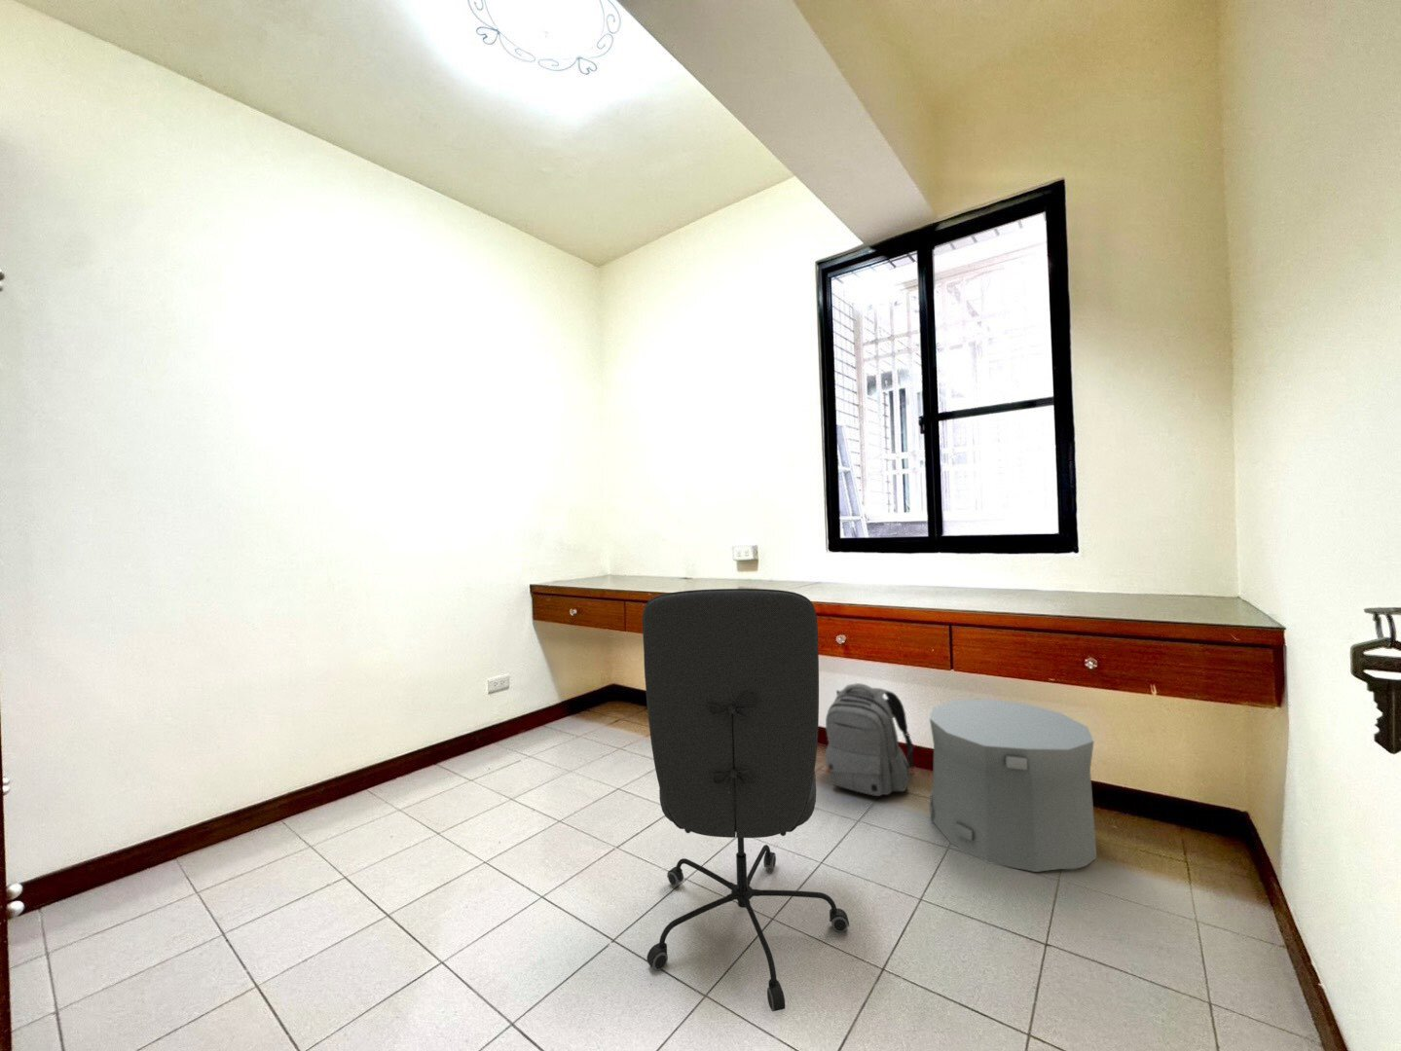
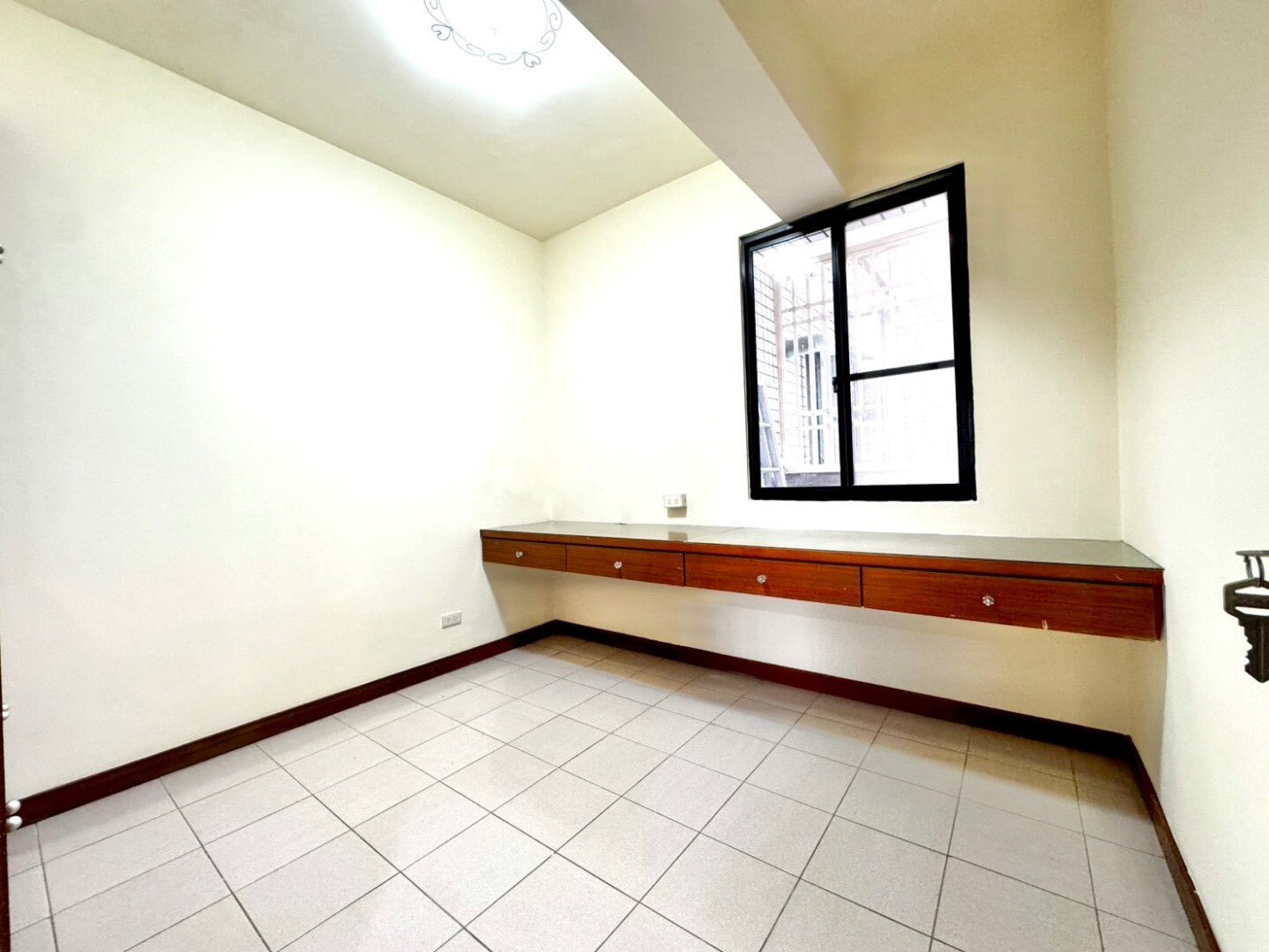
- trash can (1007, 776)
- office chair (735, 754)
- backpack (866, 731)
